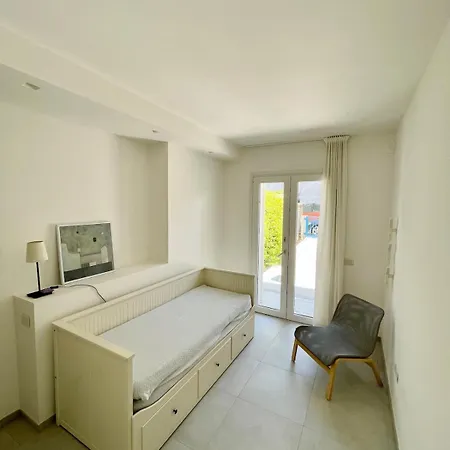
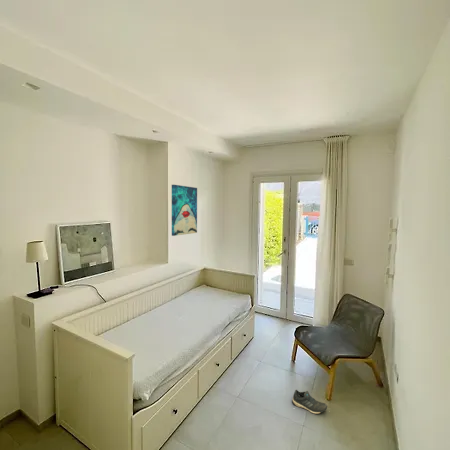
+ wall art (185, 210)
+ shoe (309, 400)
